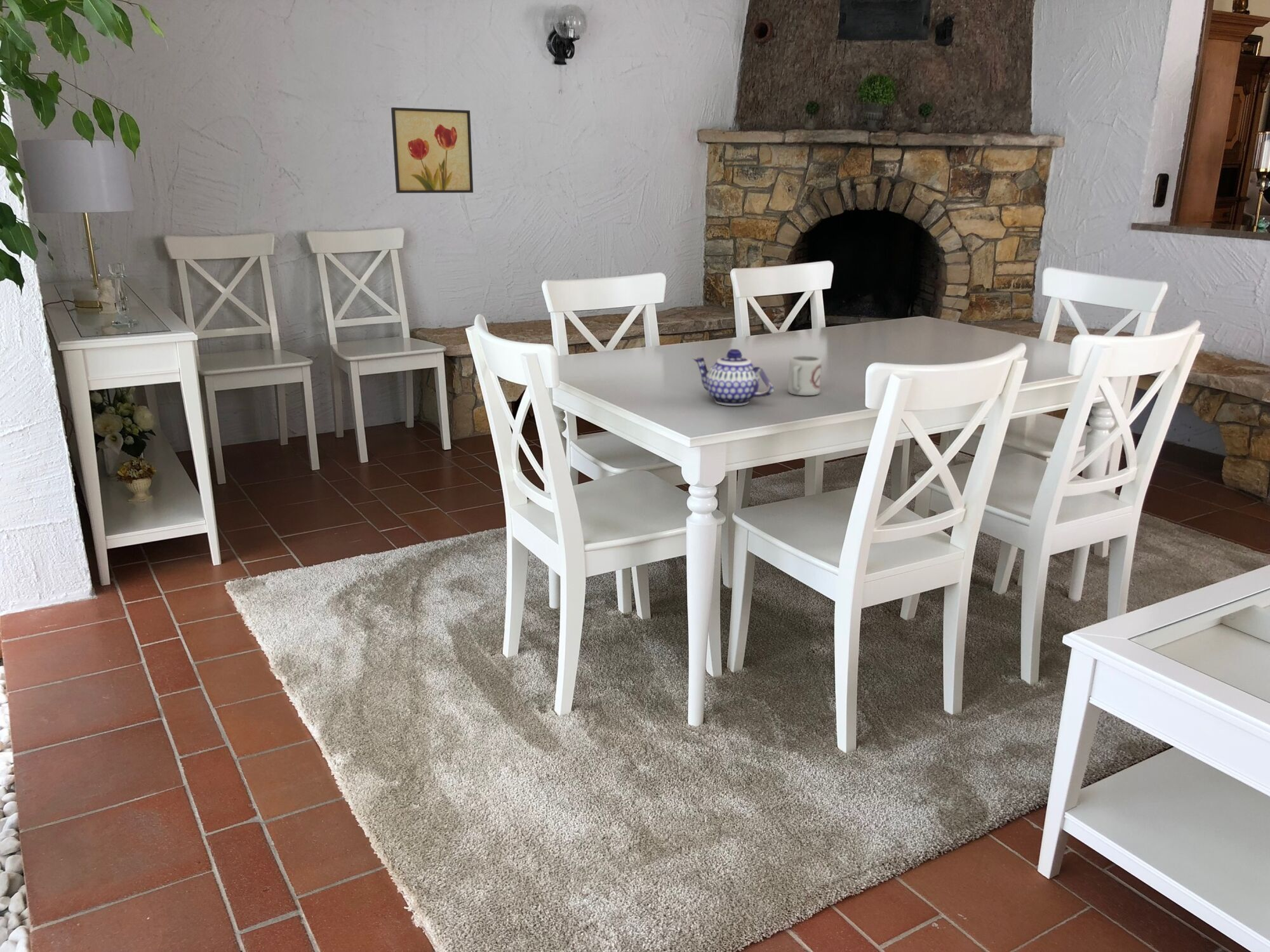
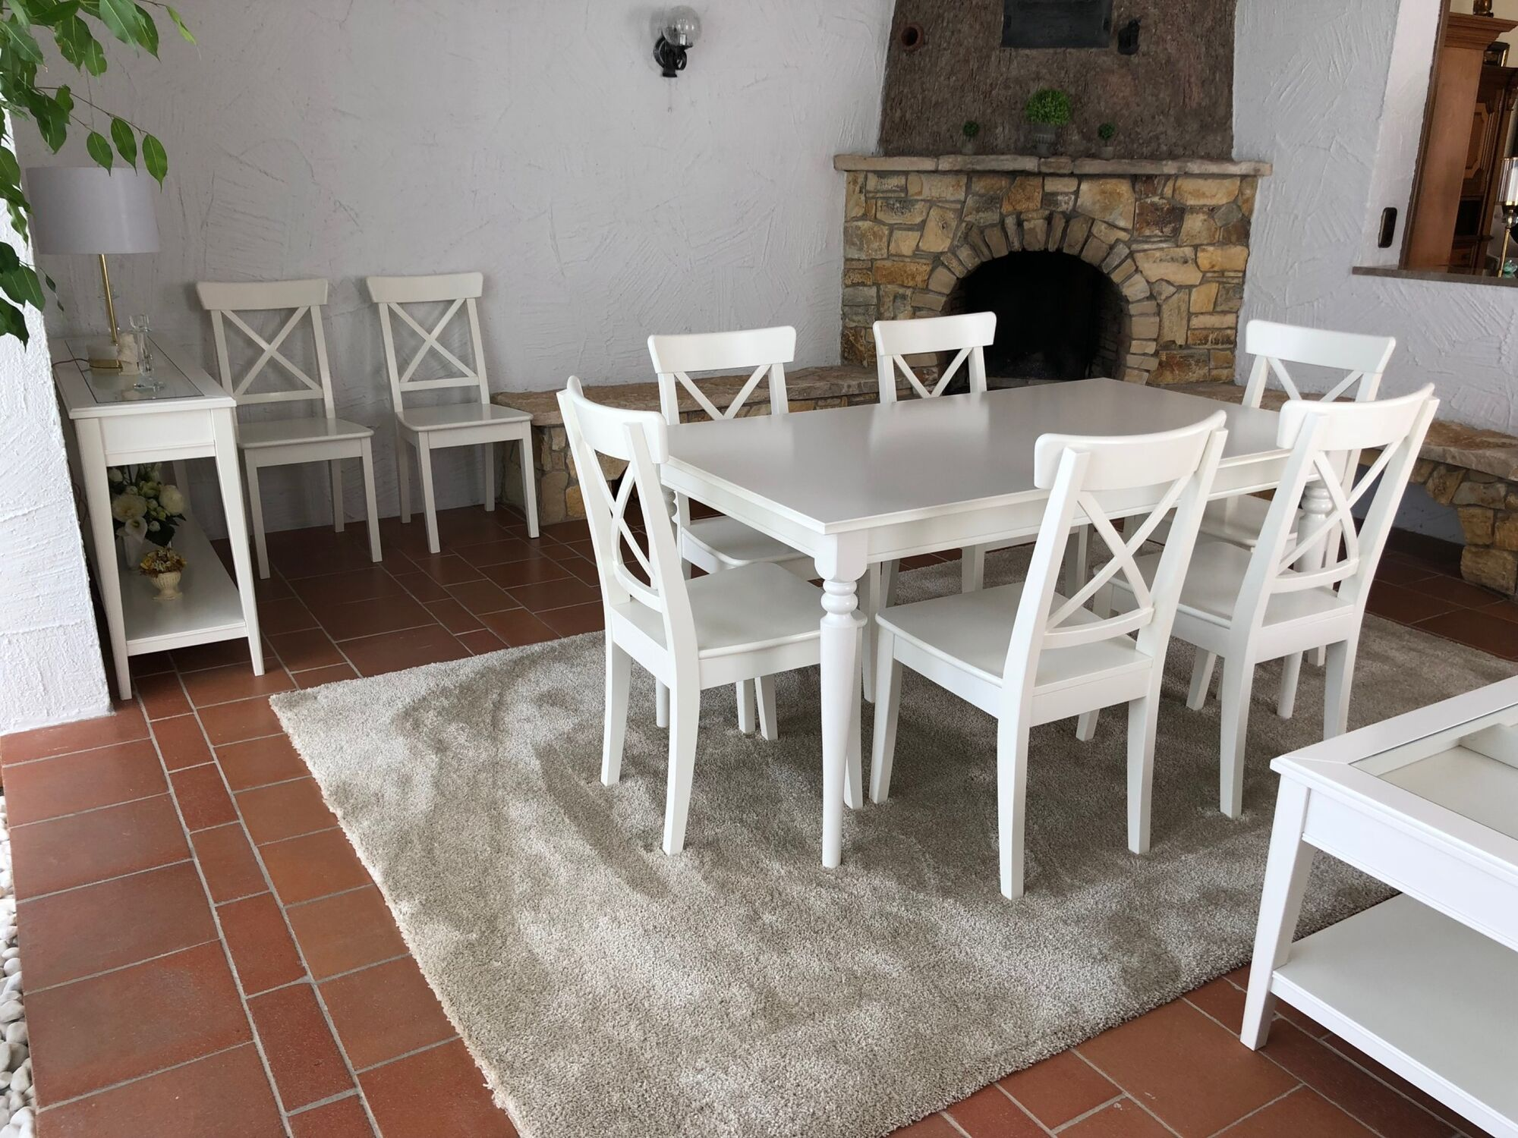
- teapot (732, 375)
- cup (803, 376)
- wall art (432, 151)
